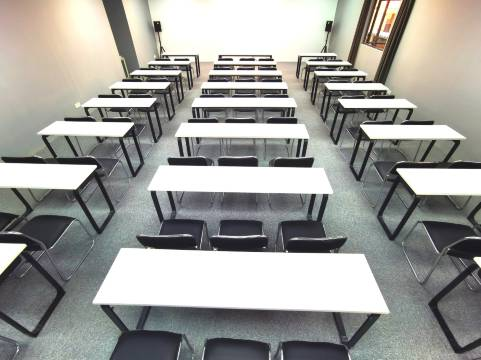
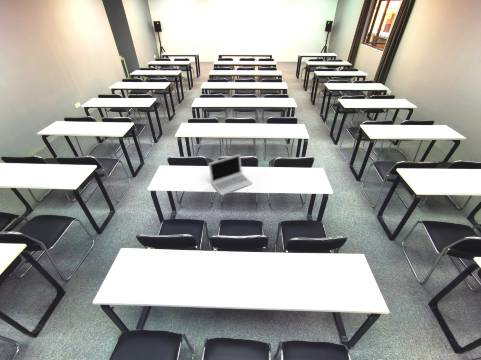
+ laptop (231, 173)
